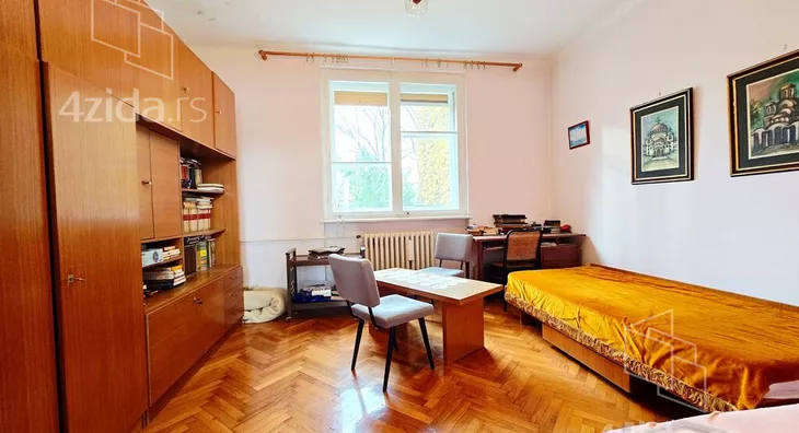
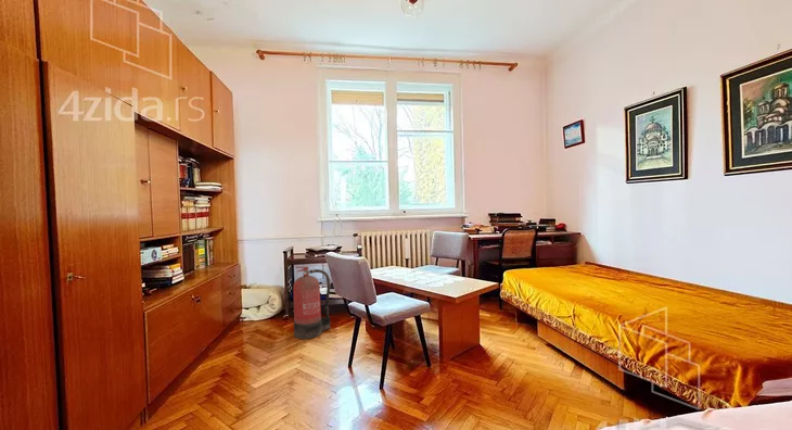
+ fire extinguisher (311, 298)
